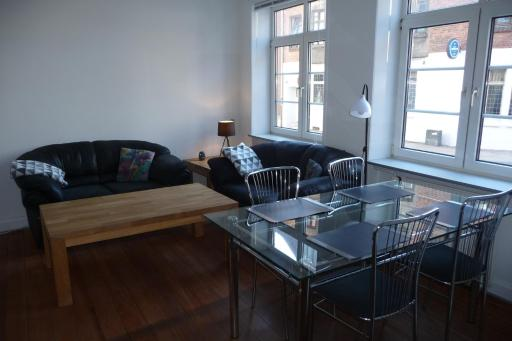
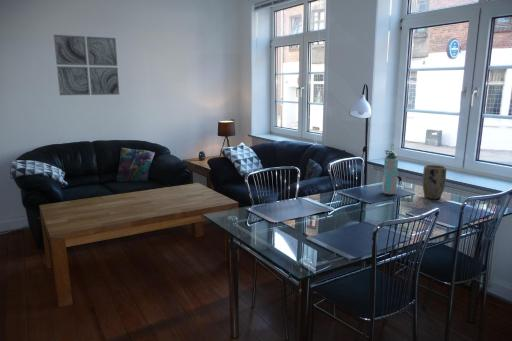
+ plant pot (433, 181)
+ water bottle (389, 172)
+ wall art (87, 67)
